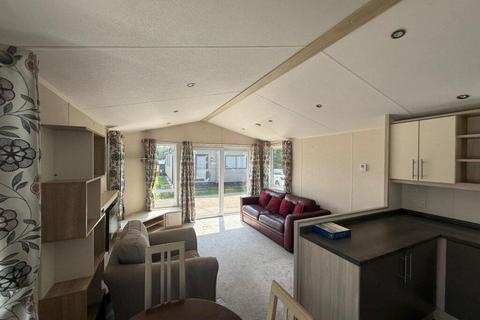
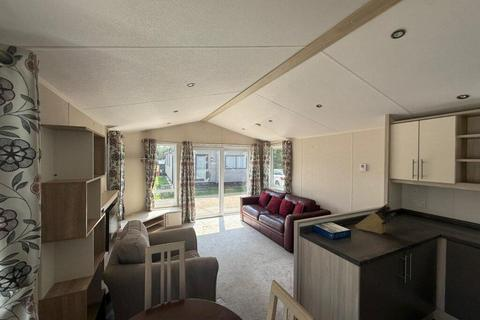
+ knife block (374, 216)
